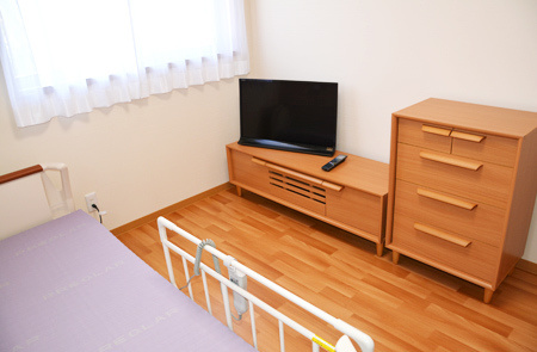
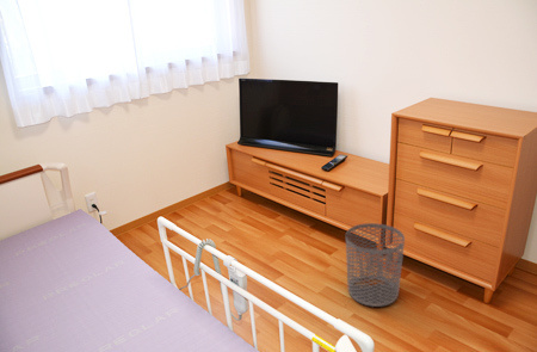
+ waste bin (374, 264)
